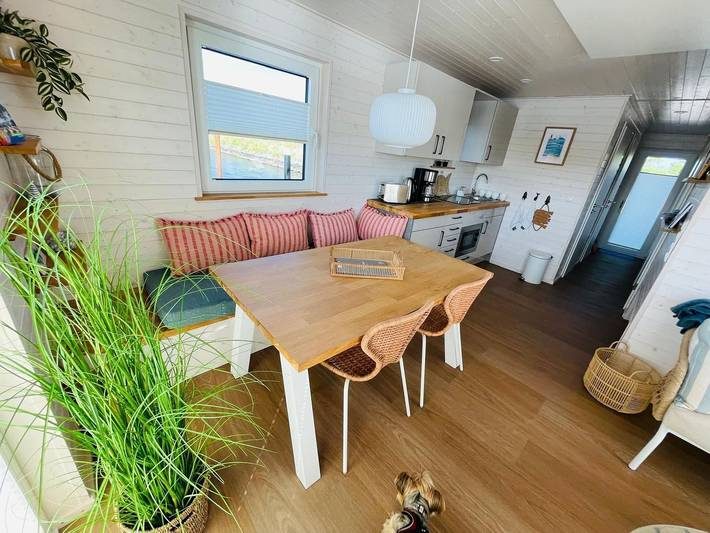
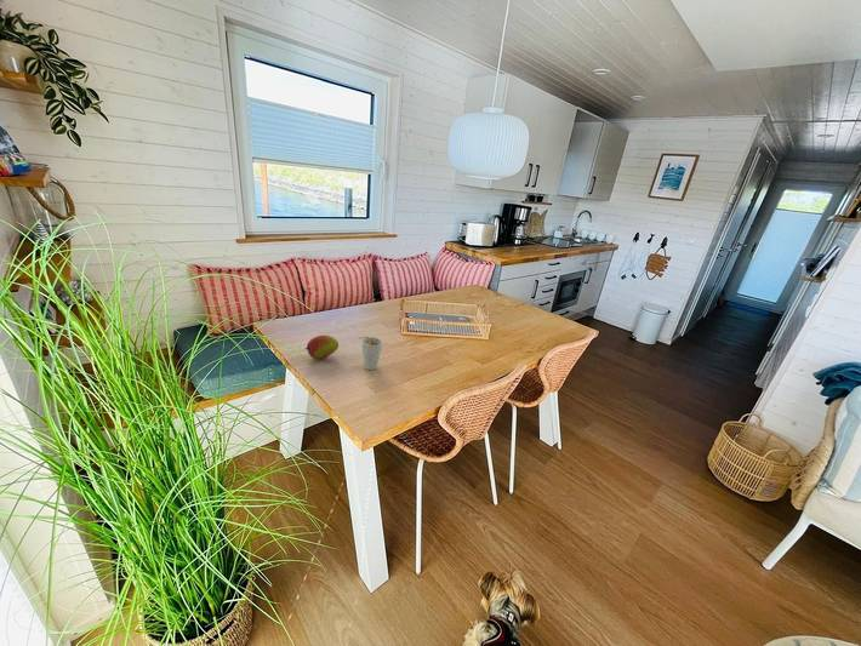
+ fruit (321, 347)
+ cup (369, 350)
